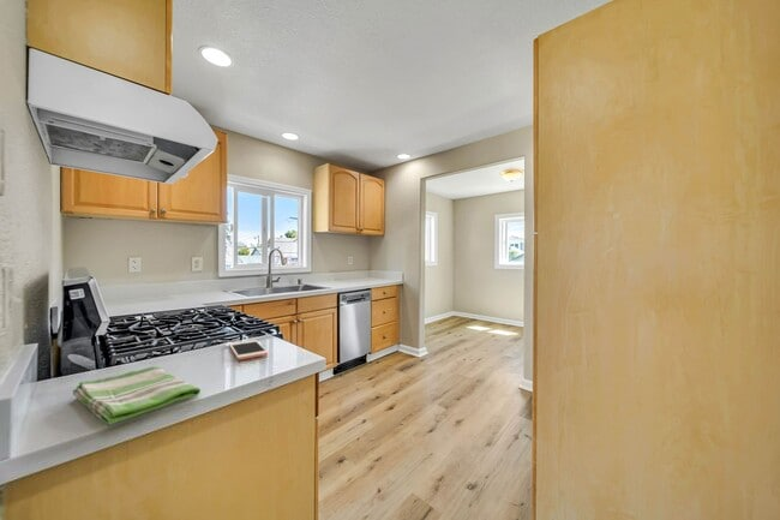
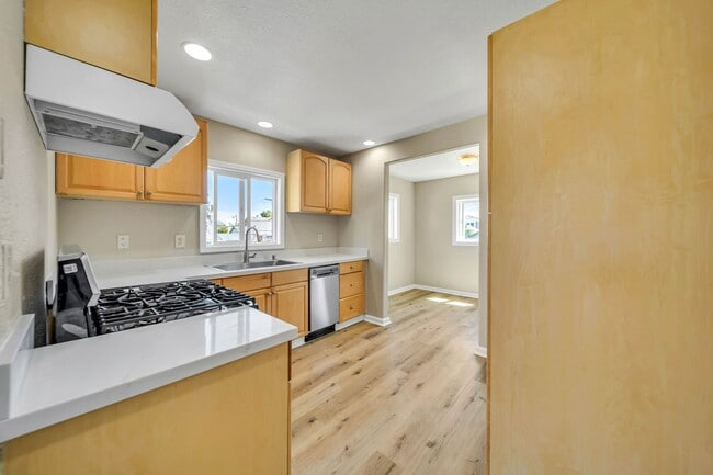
- cell phone (247, 348)
- dish towel (138, 388)
